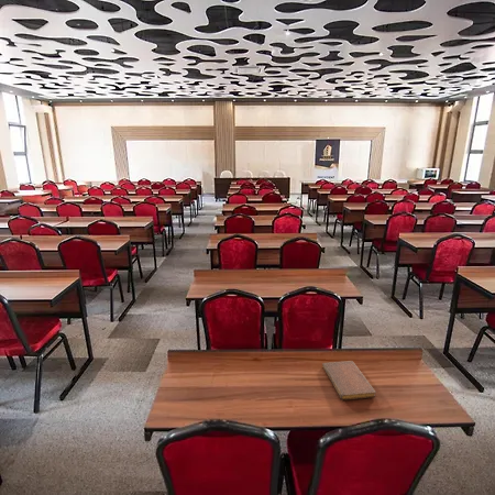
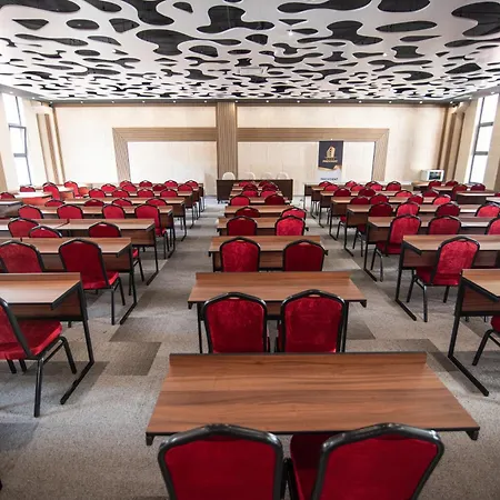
- notebook (346, 378)
